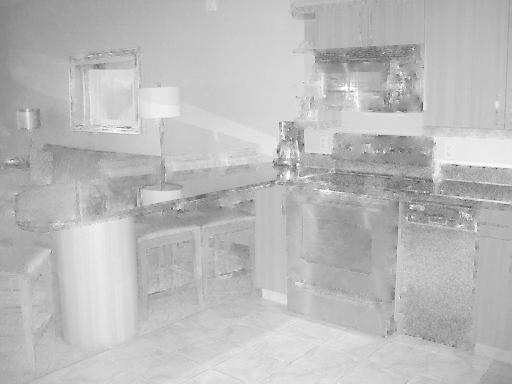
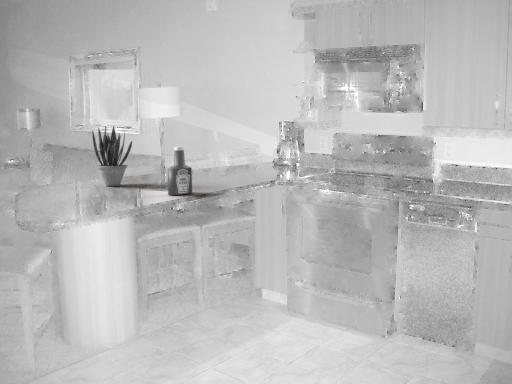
+ soap bottle (179, 170)
+ potted plant (112, 155)
